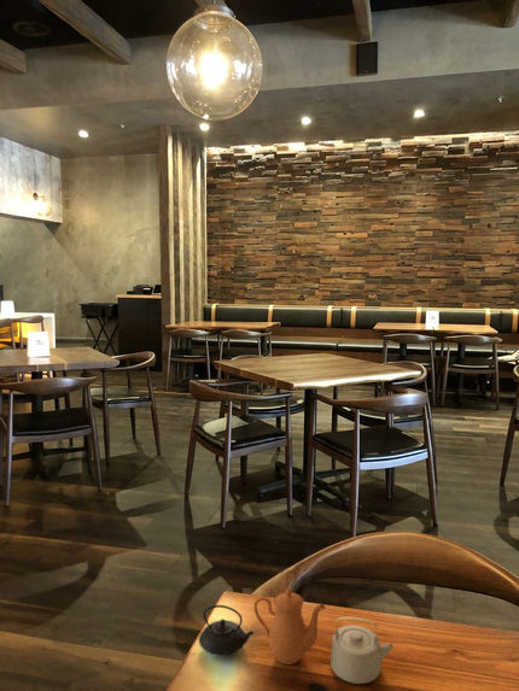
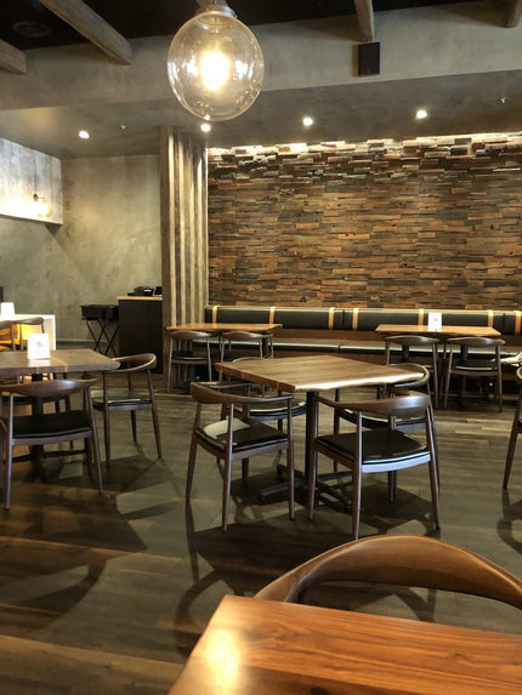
- teapot (292, 622)
